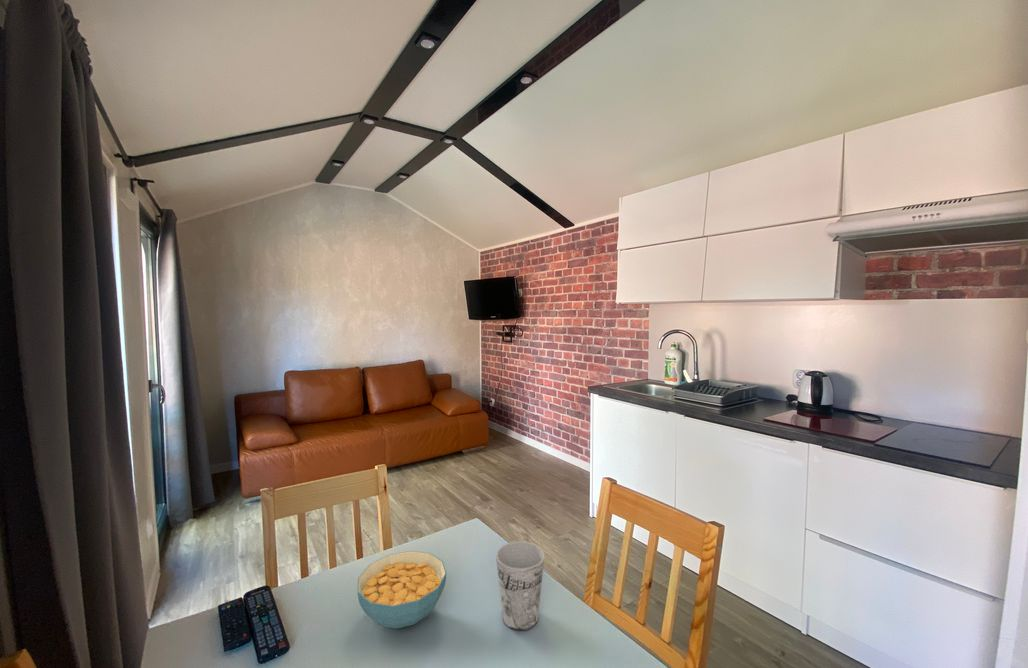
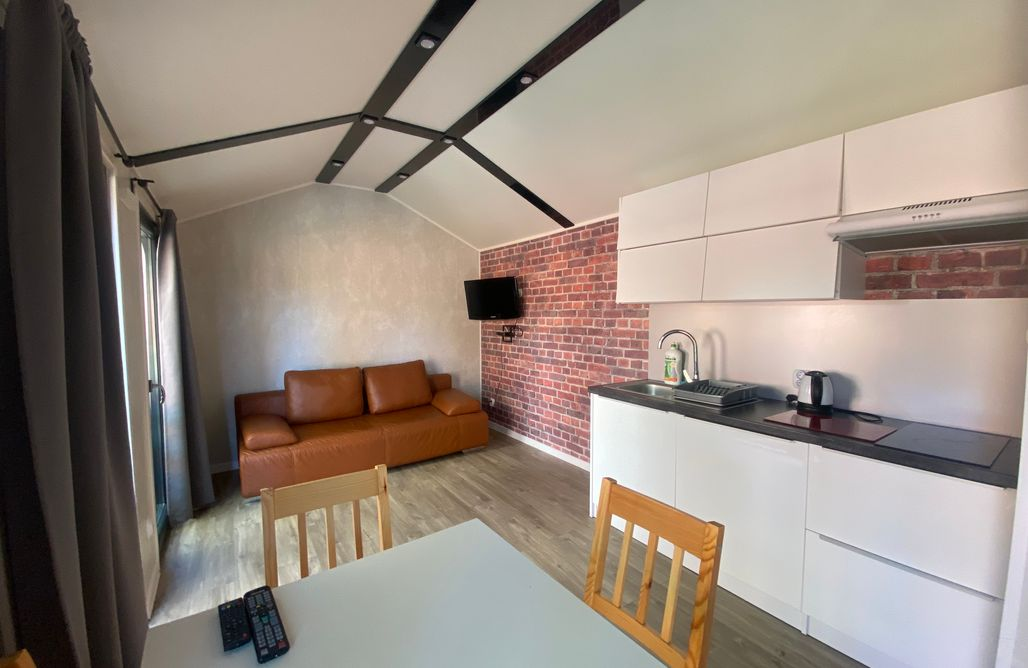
- cereal bowl (402, 596)
- cup (520, 586)
